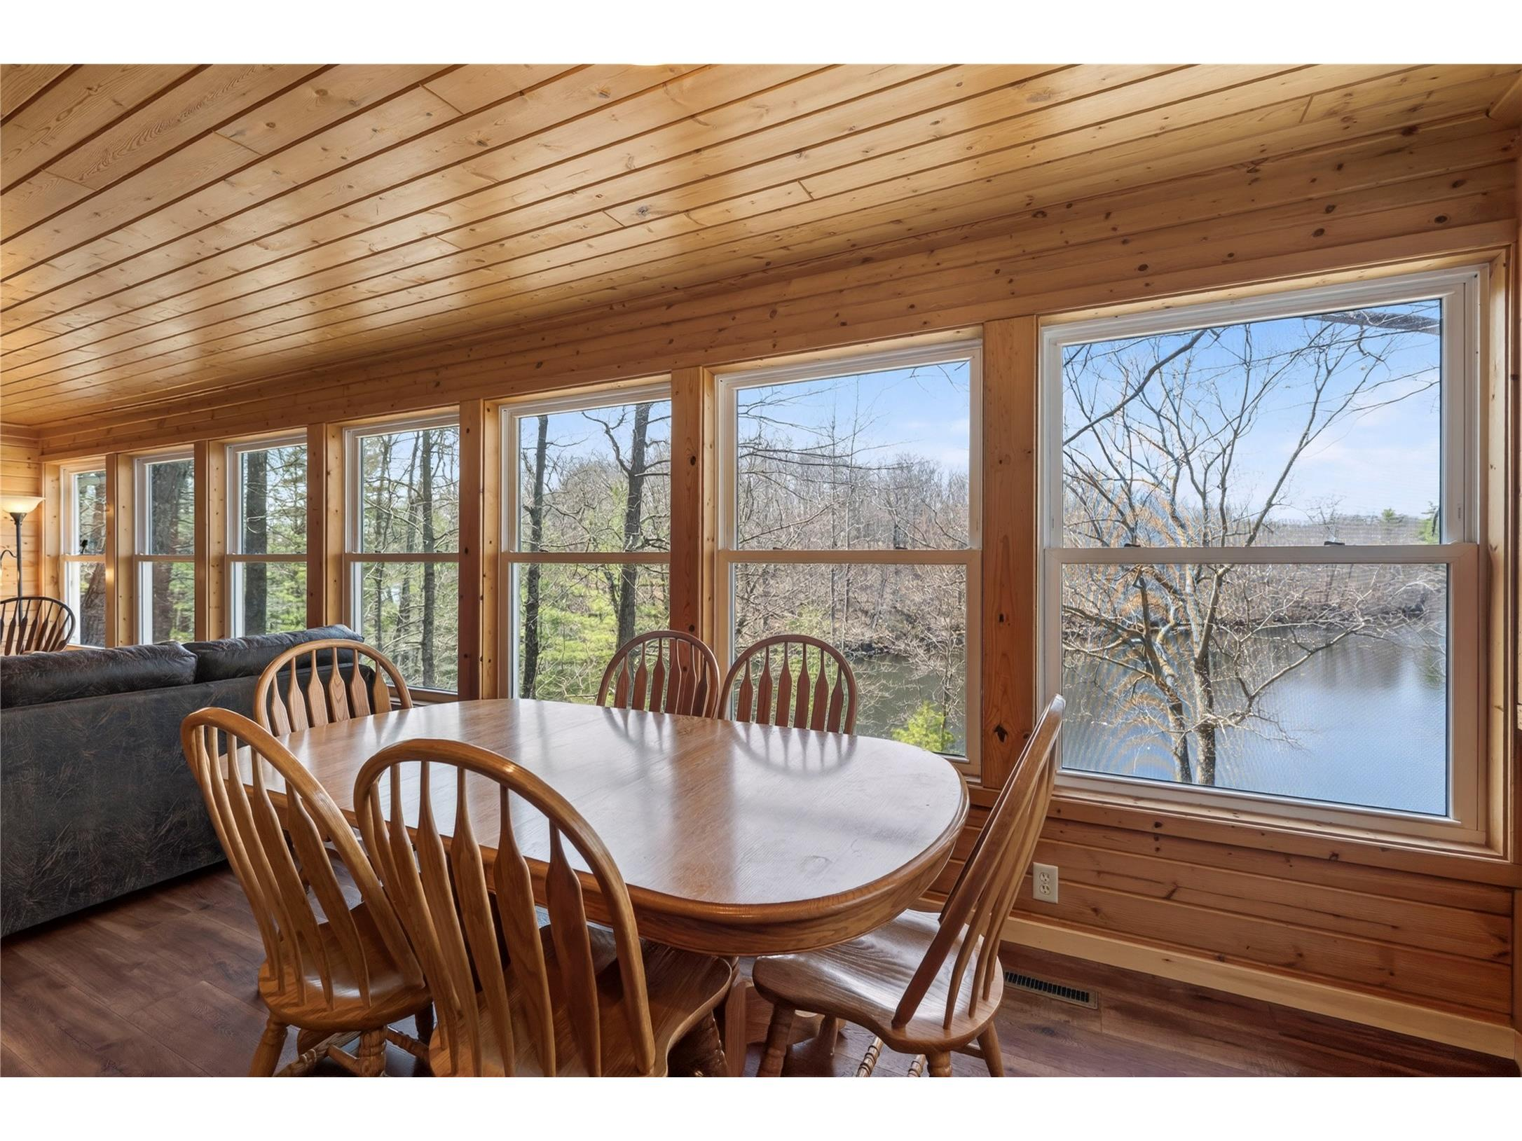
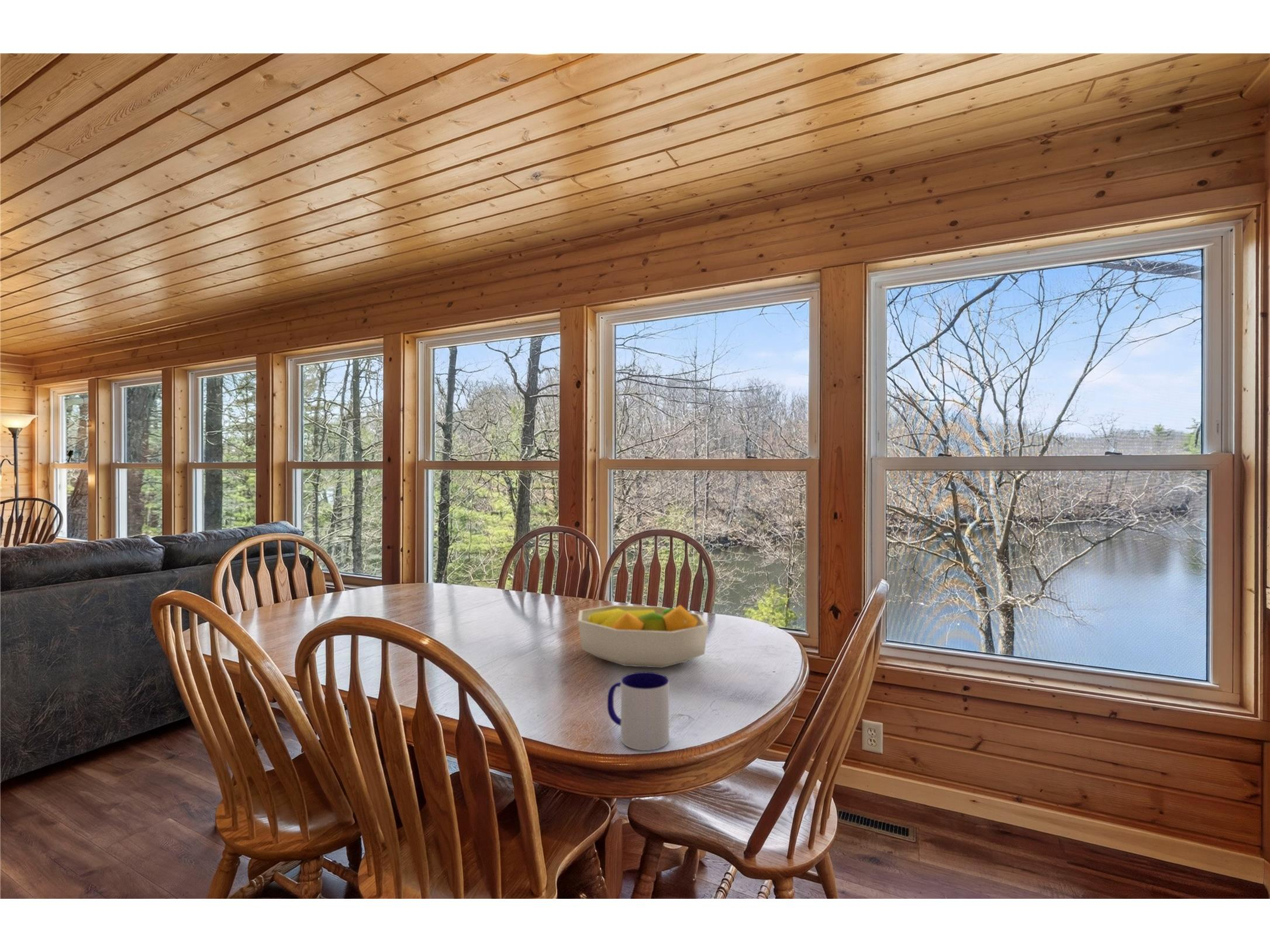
+ fruit bowl (640, 627)
+ mug (636, 707)
